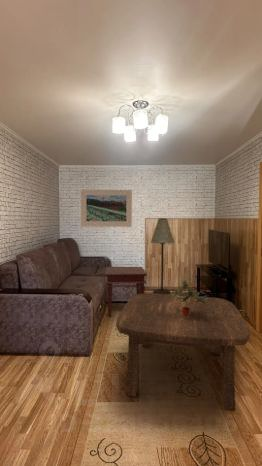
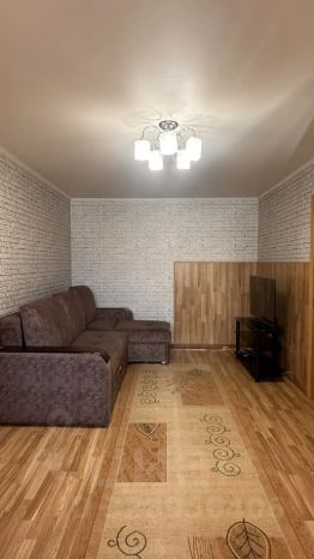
- potted plant (188, 297)
- side table (125, 282)
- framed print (106, 208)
- coffee table (179, 340)
- floor lamp (162, 255)
